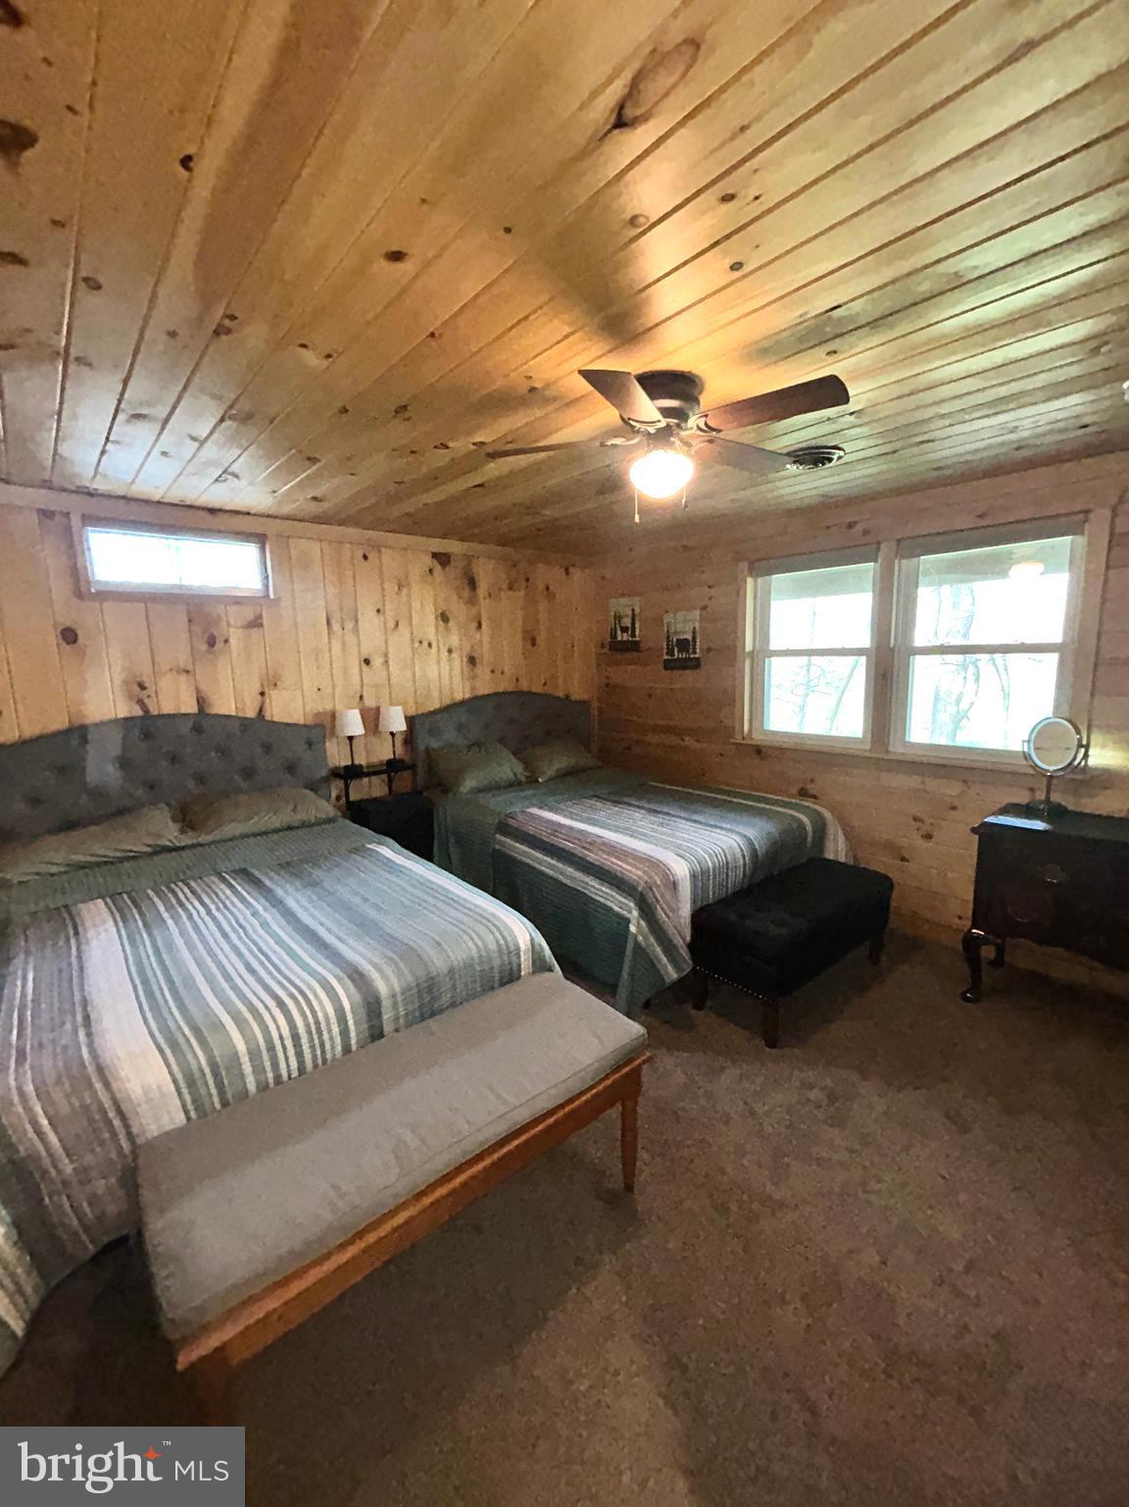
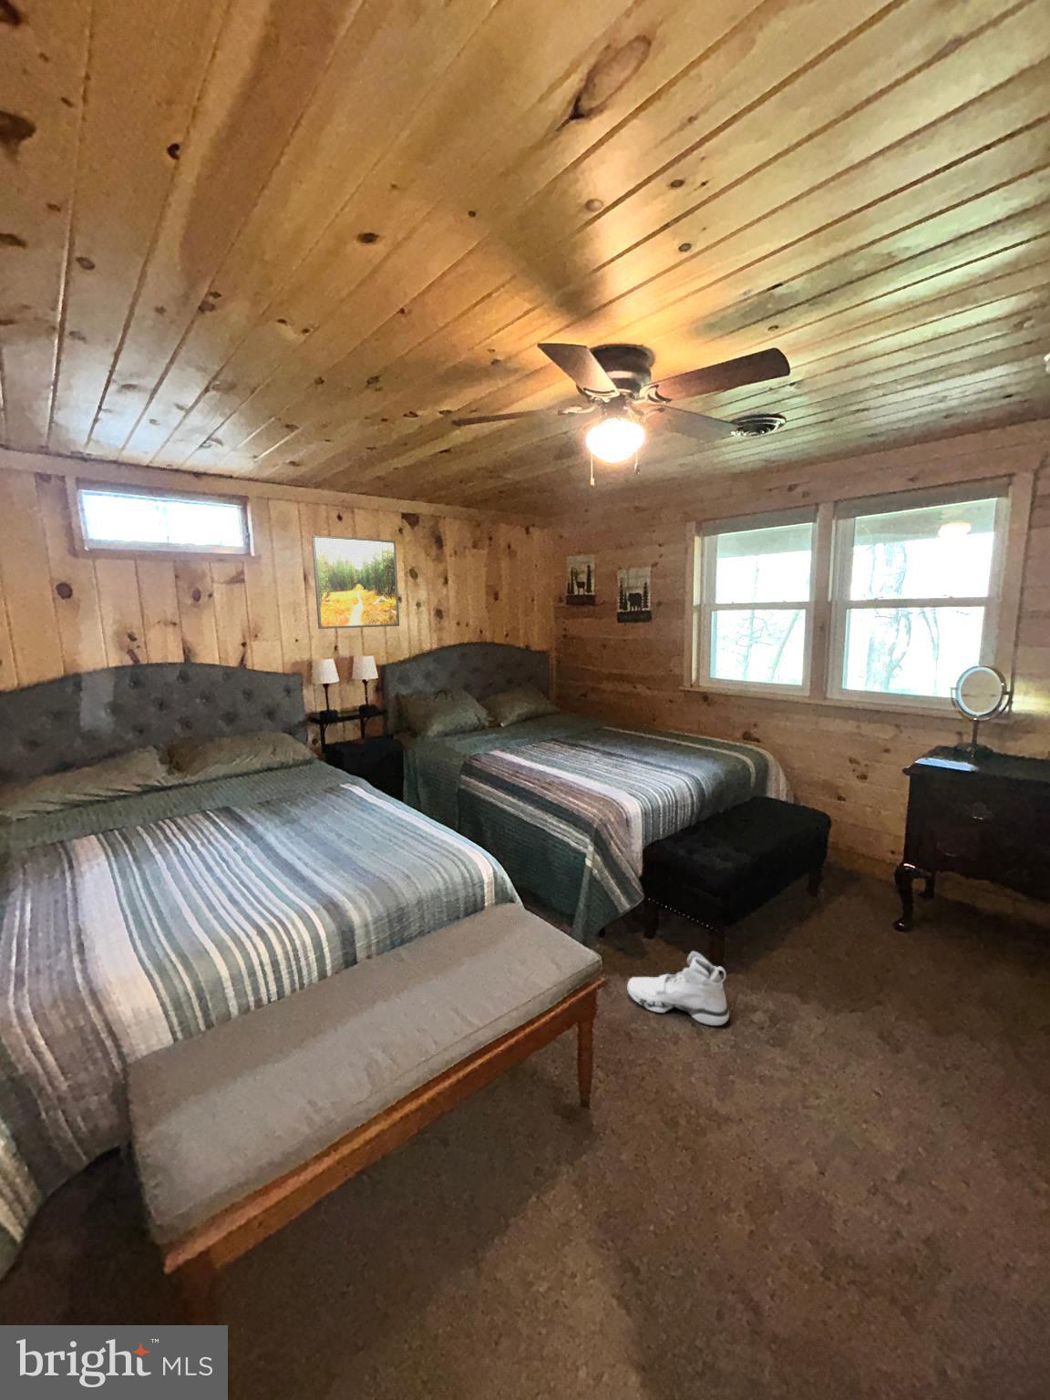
+ sneaker (677, 981)
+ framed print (357, 582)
